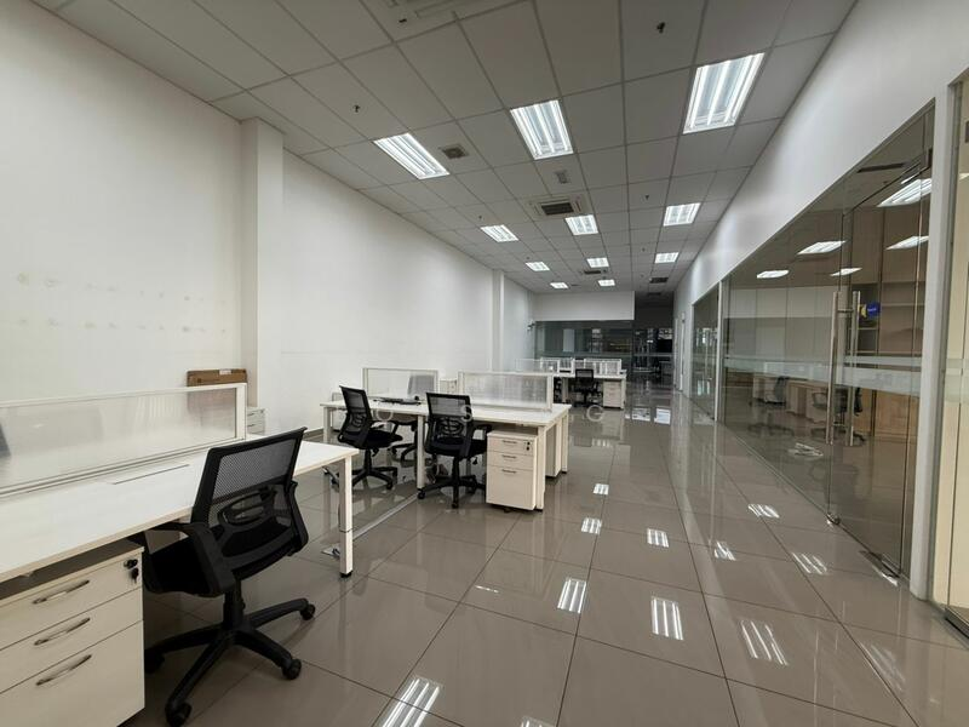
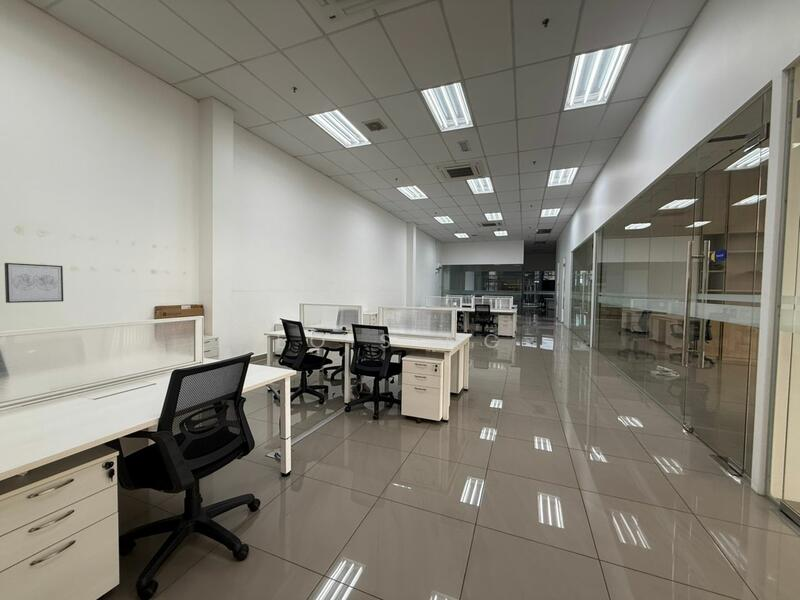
+ wall art (35, 283)
